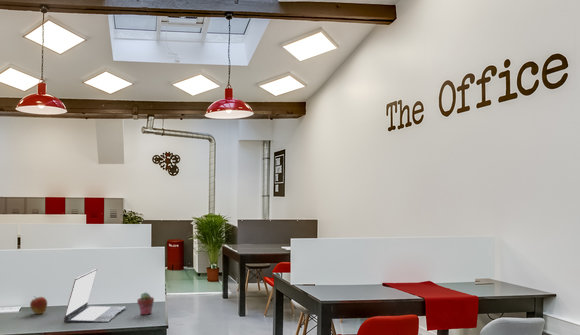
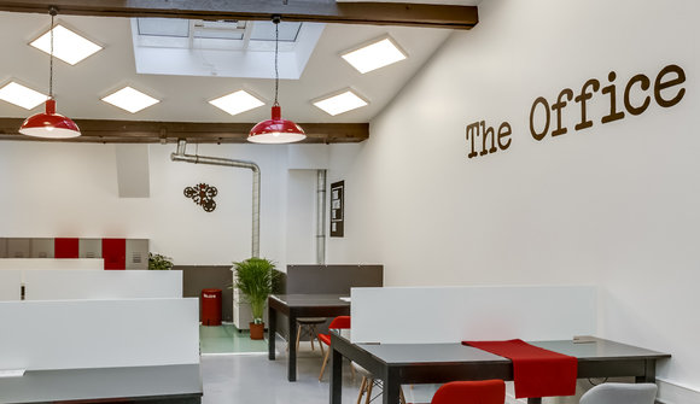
- apple (38, 304)
- potted succulent (145, 302)
- laptop (90, 292)
